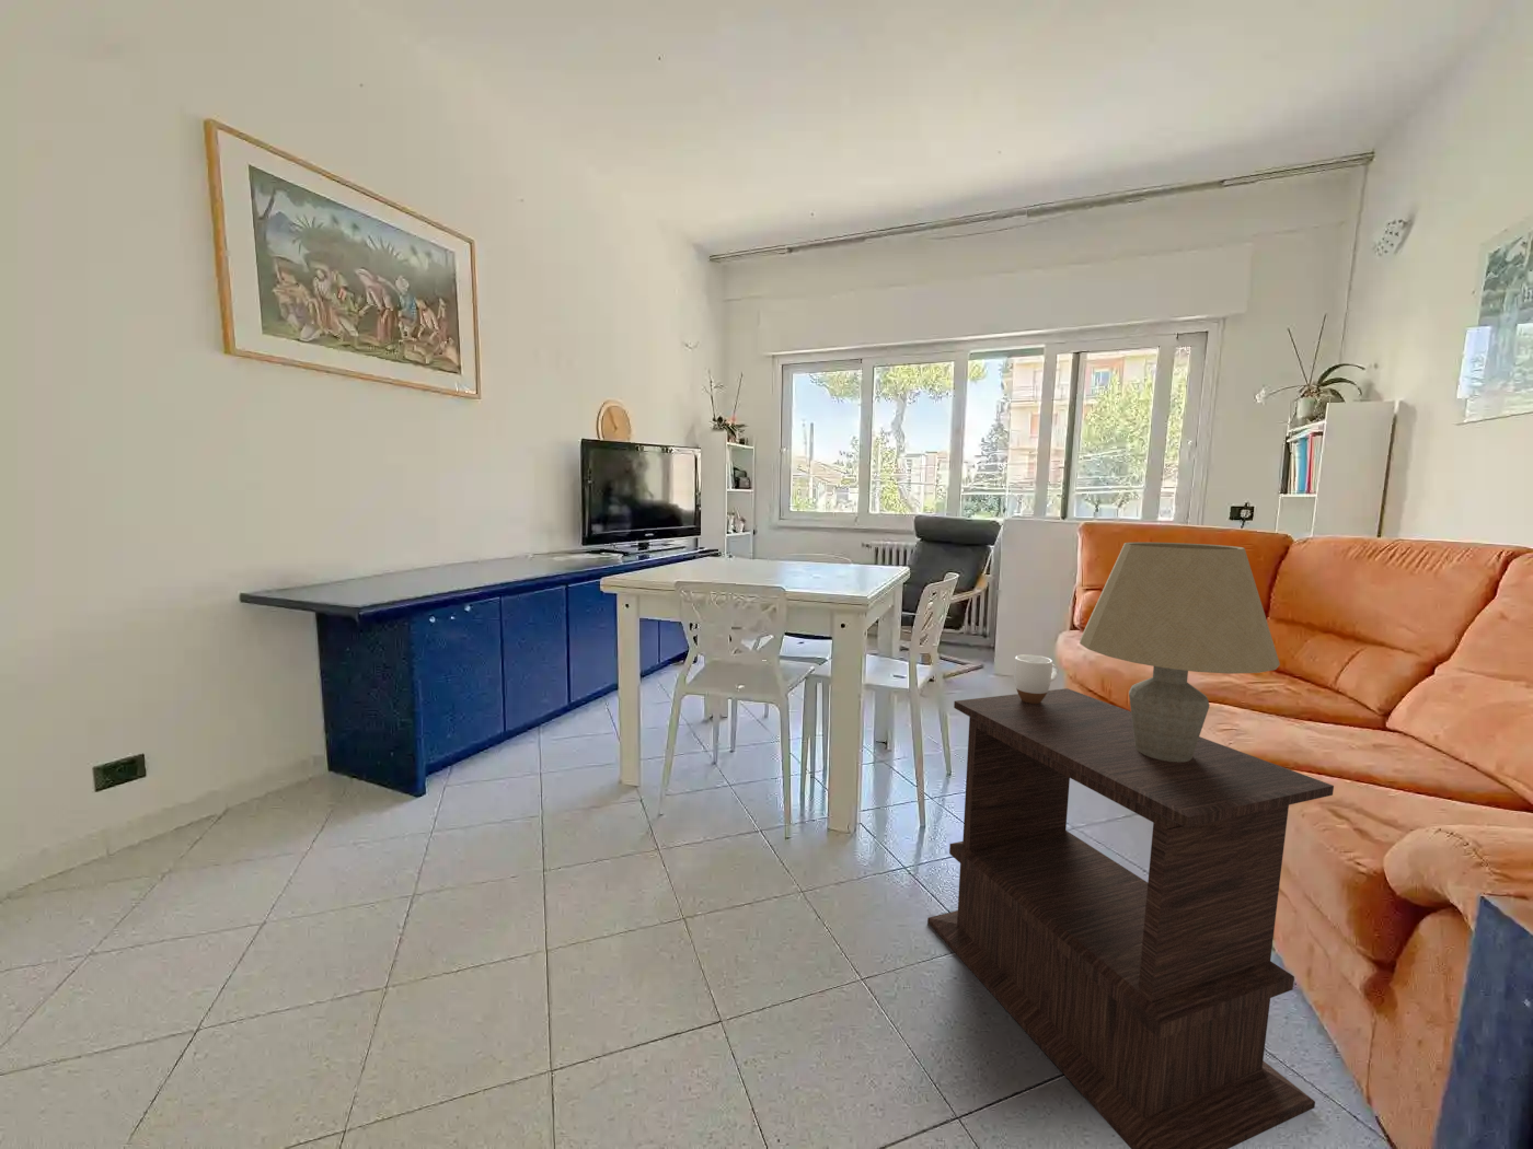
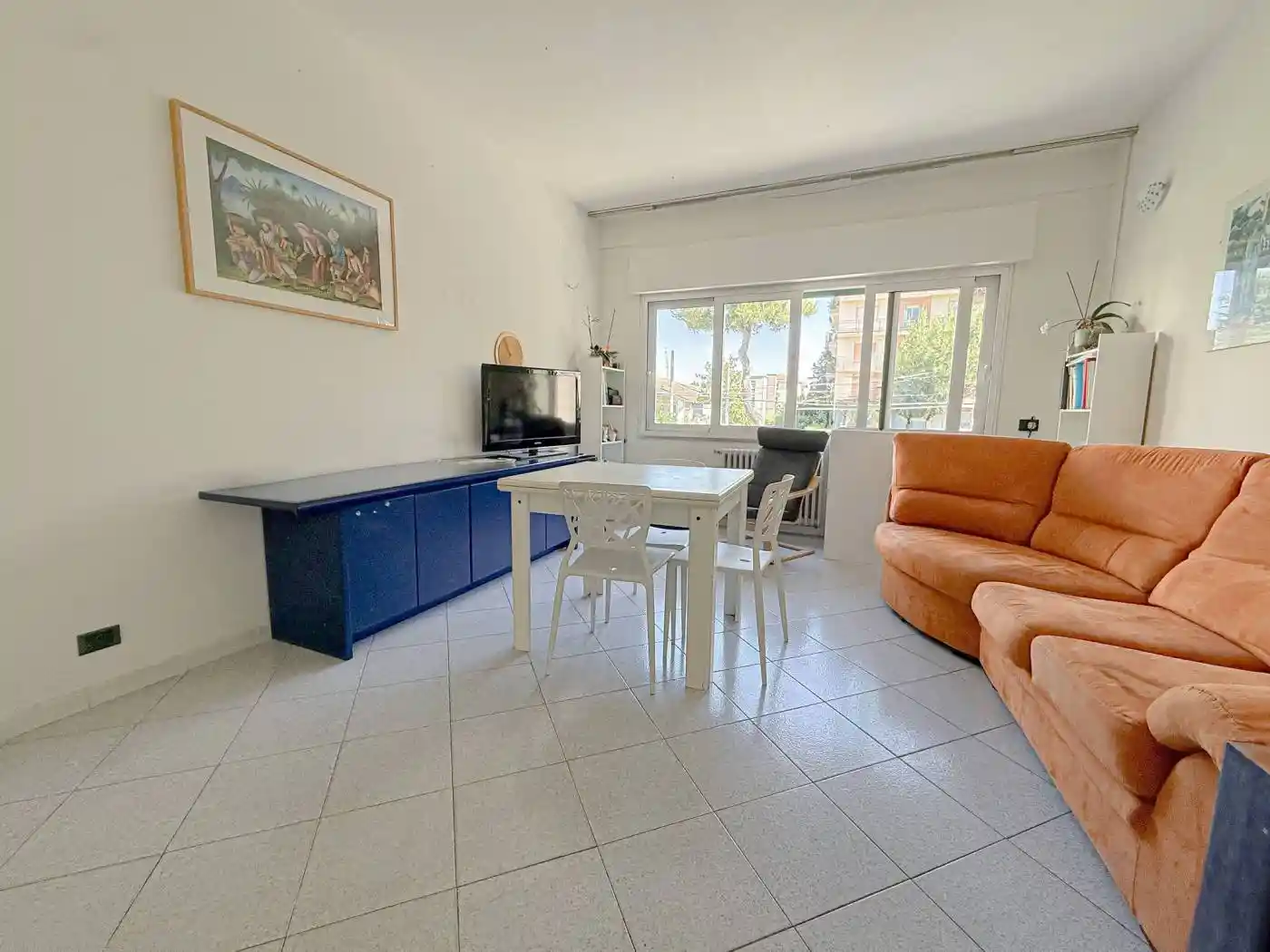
- side table (1096, 870)
- mug (1037, 677)
- table lamp (1172, 649)
